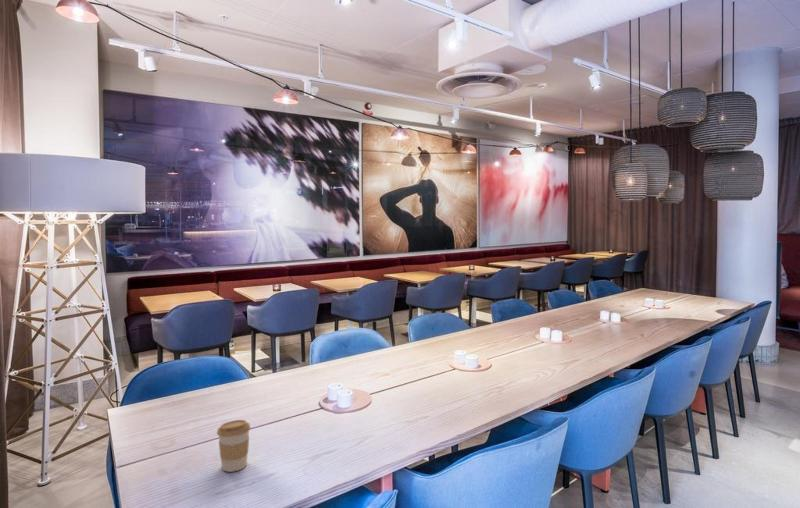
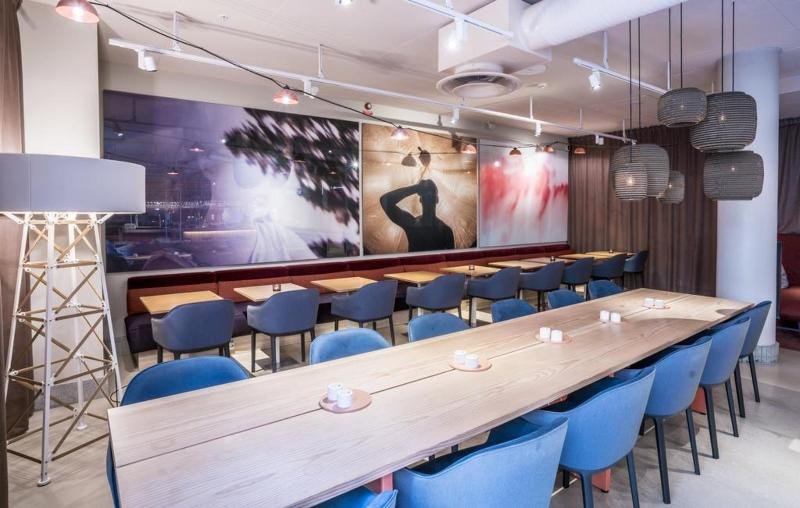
- coffee cup (234, 444)
